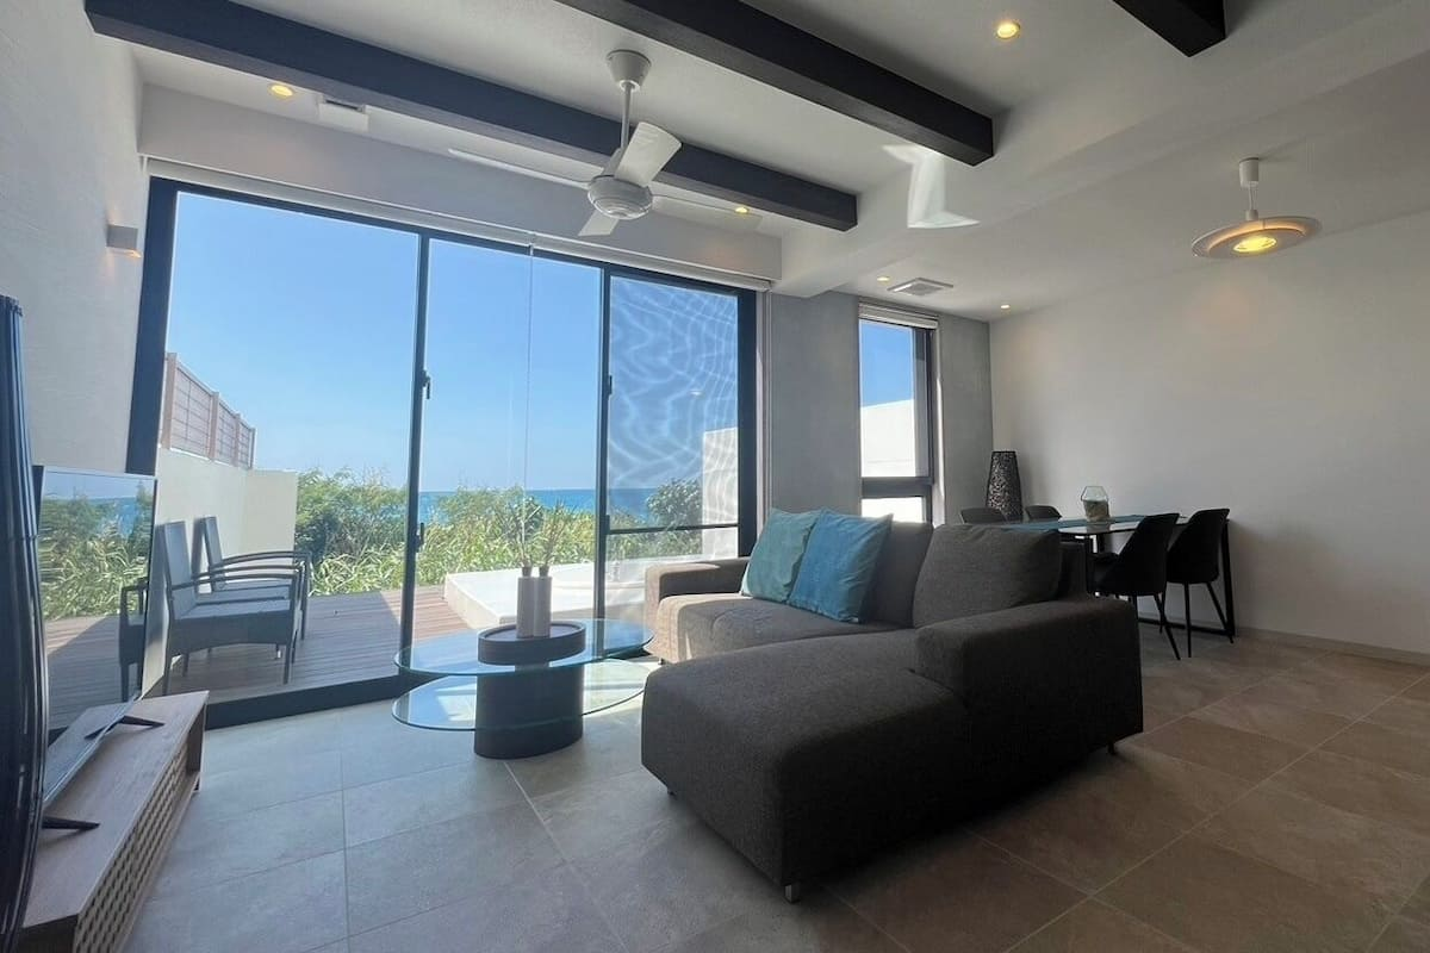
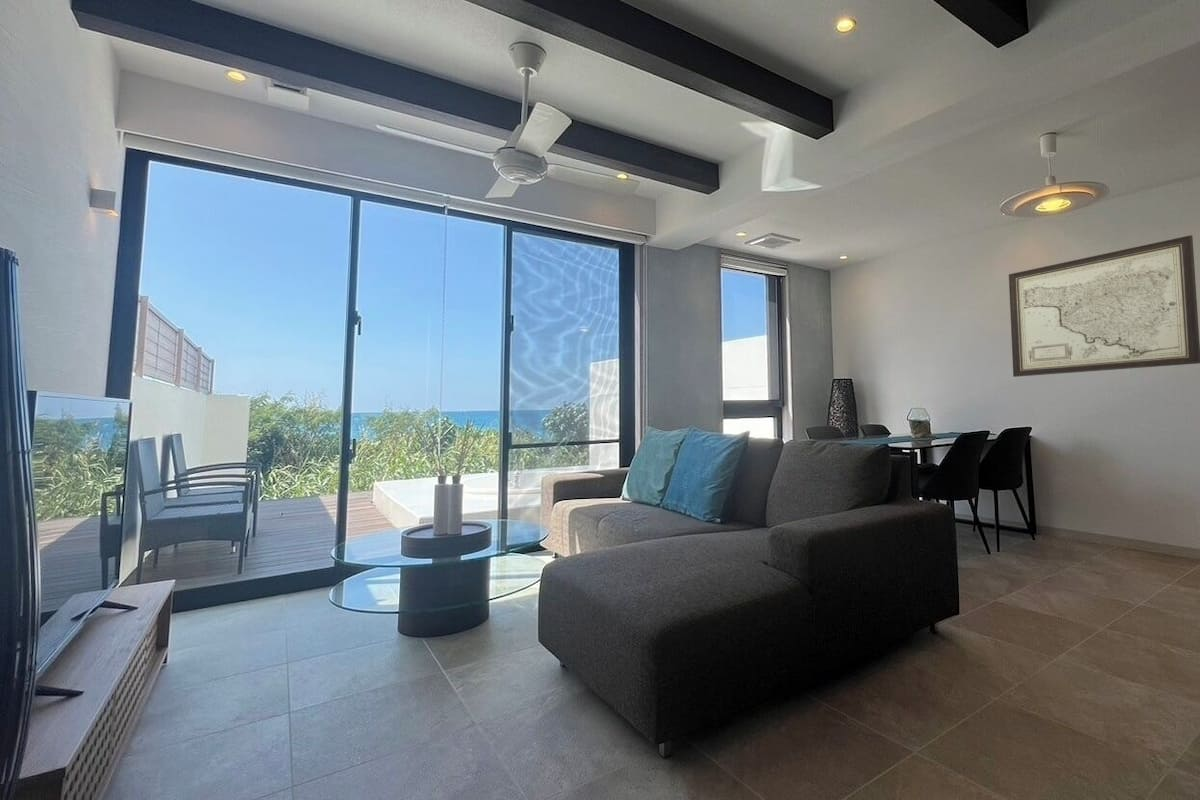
+ wall art (1093, 313)
